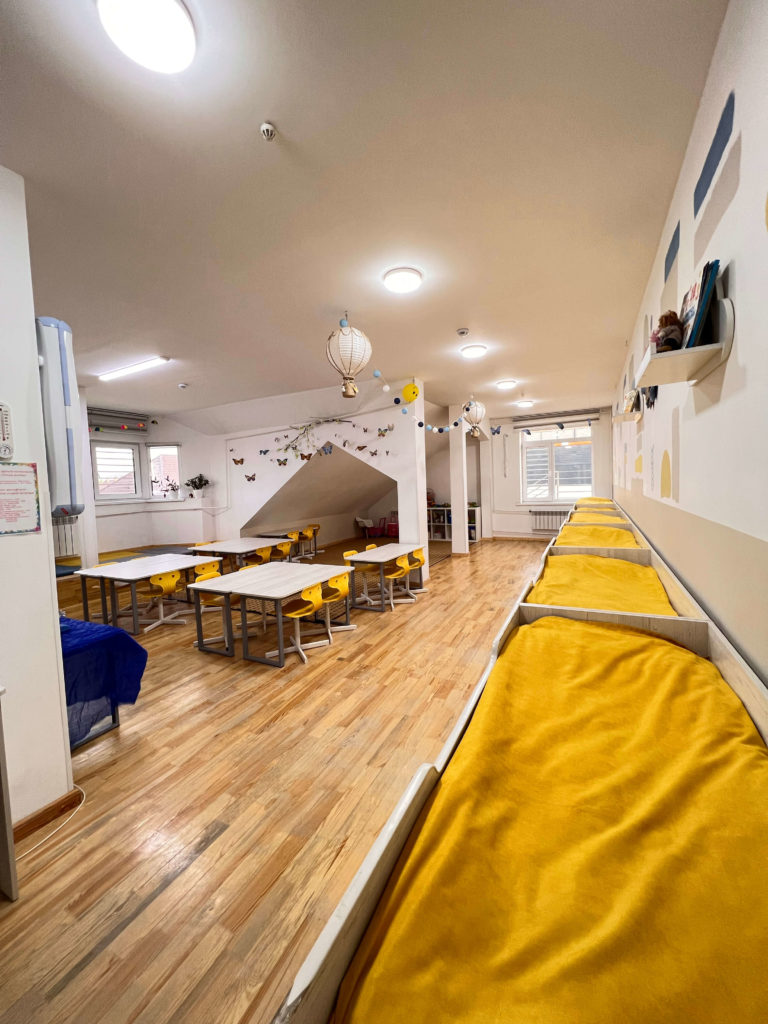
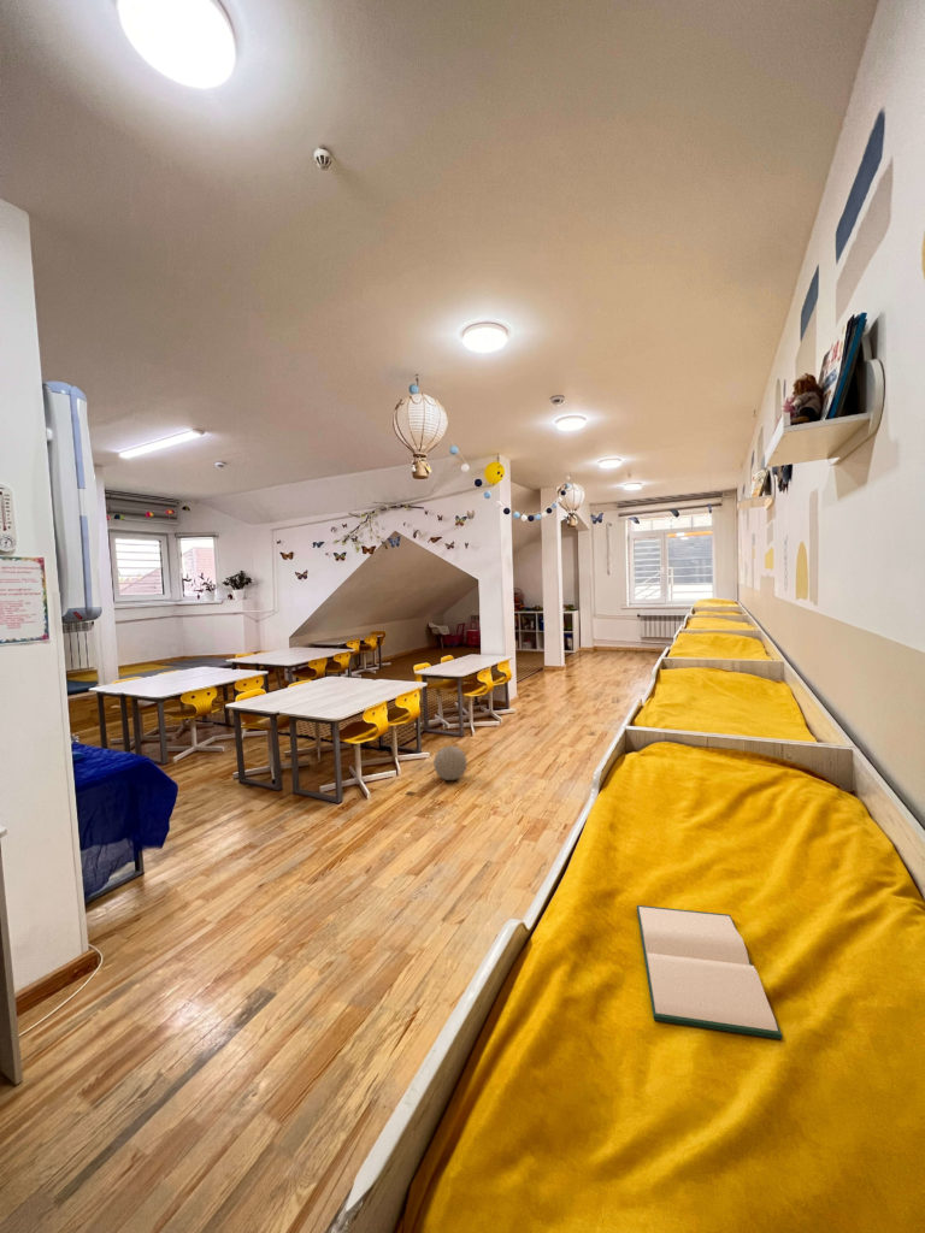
+ ball (449, 762)
+ hardback book (696, 955)
